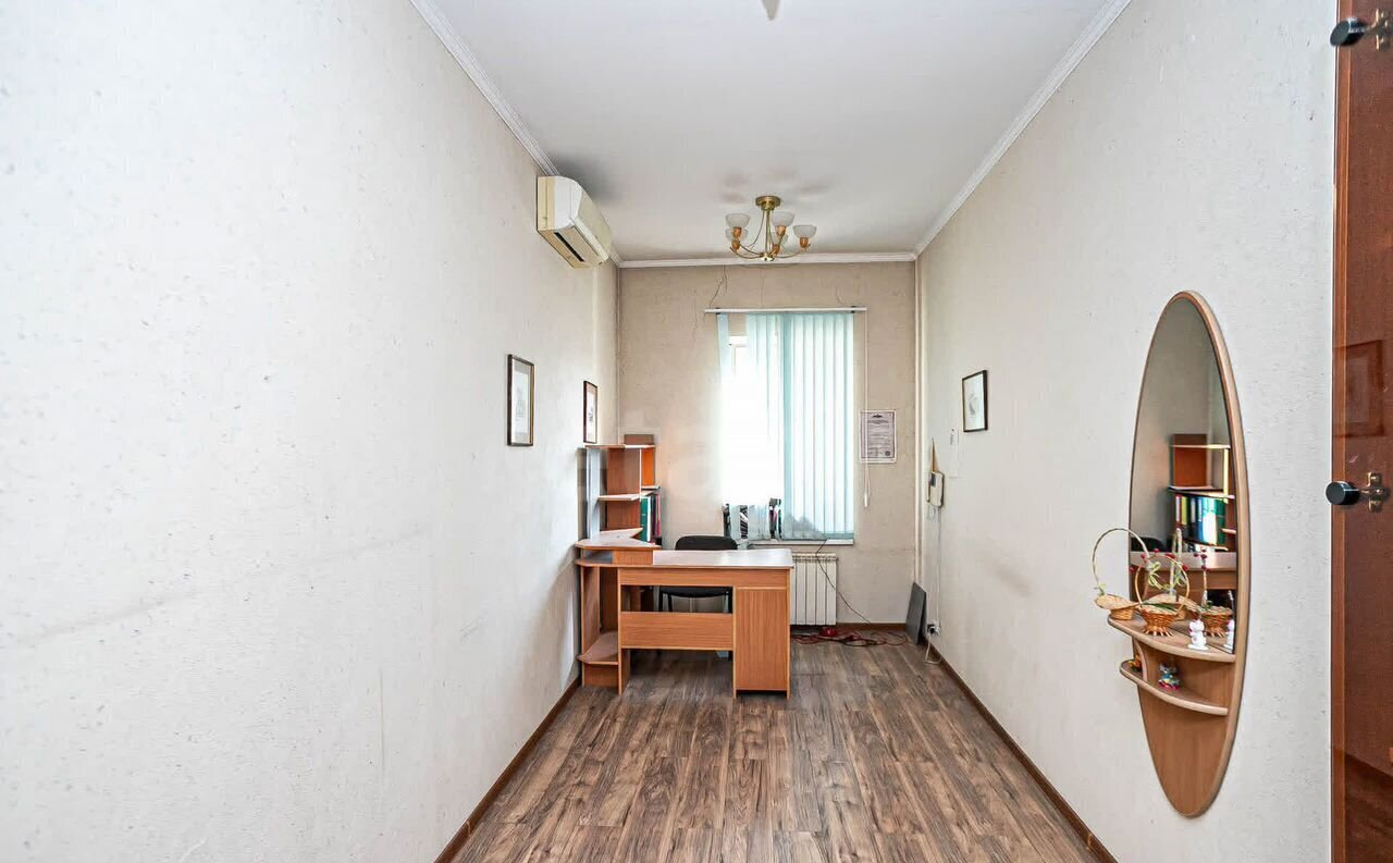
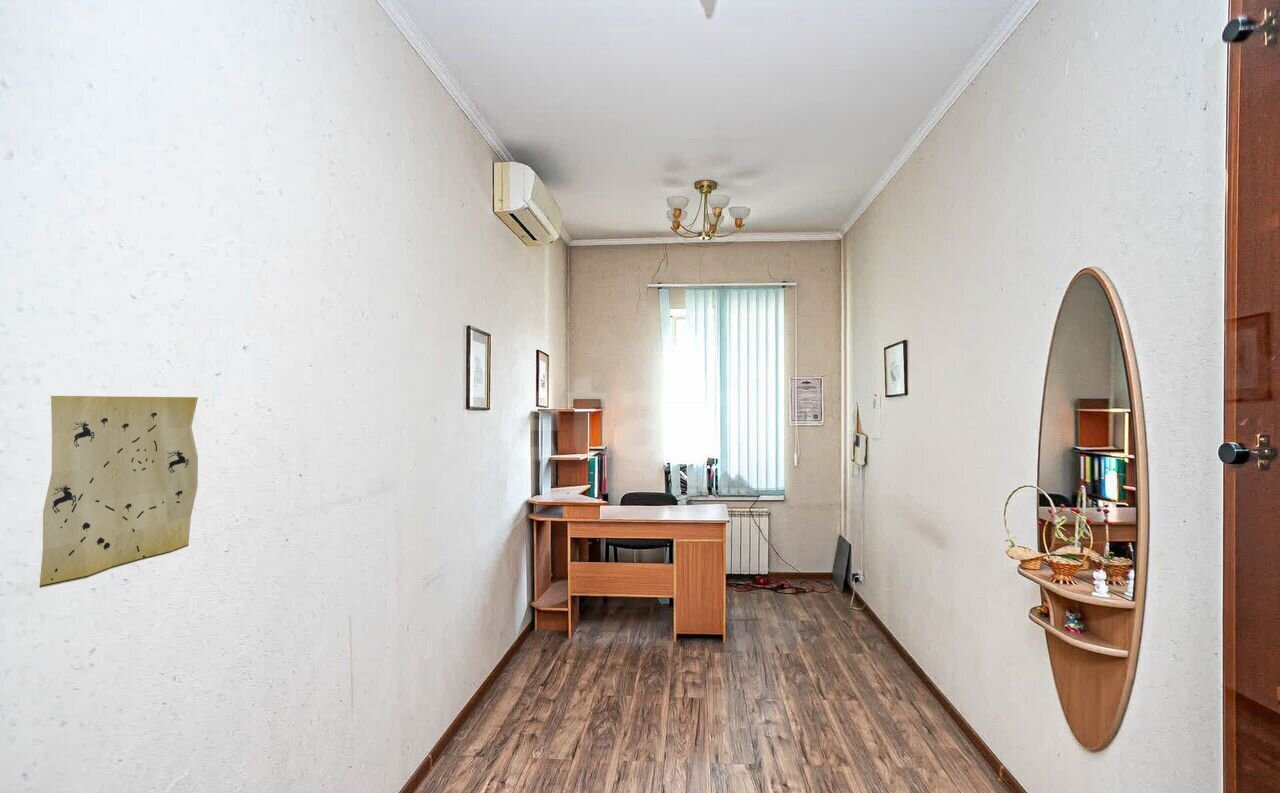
+ map (128, 480)
